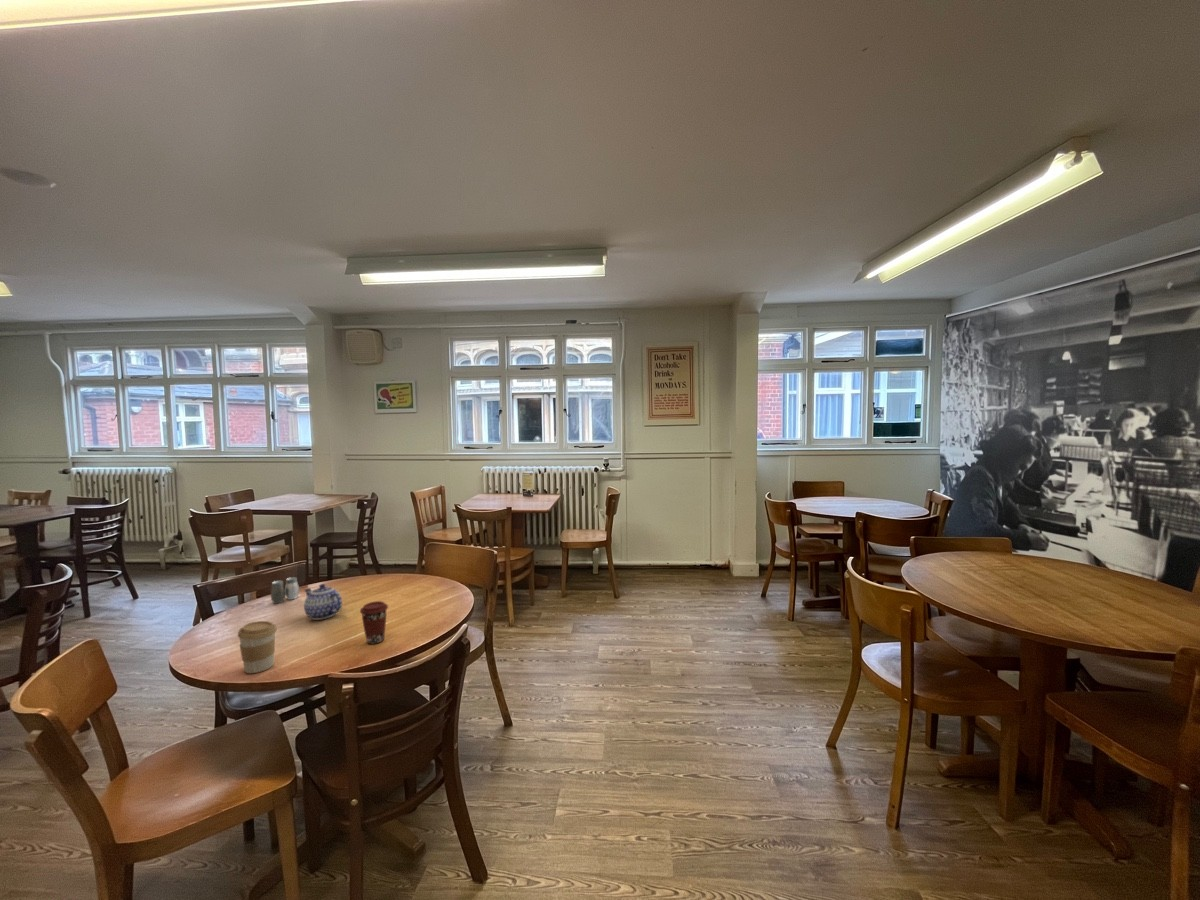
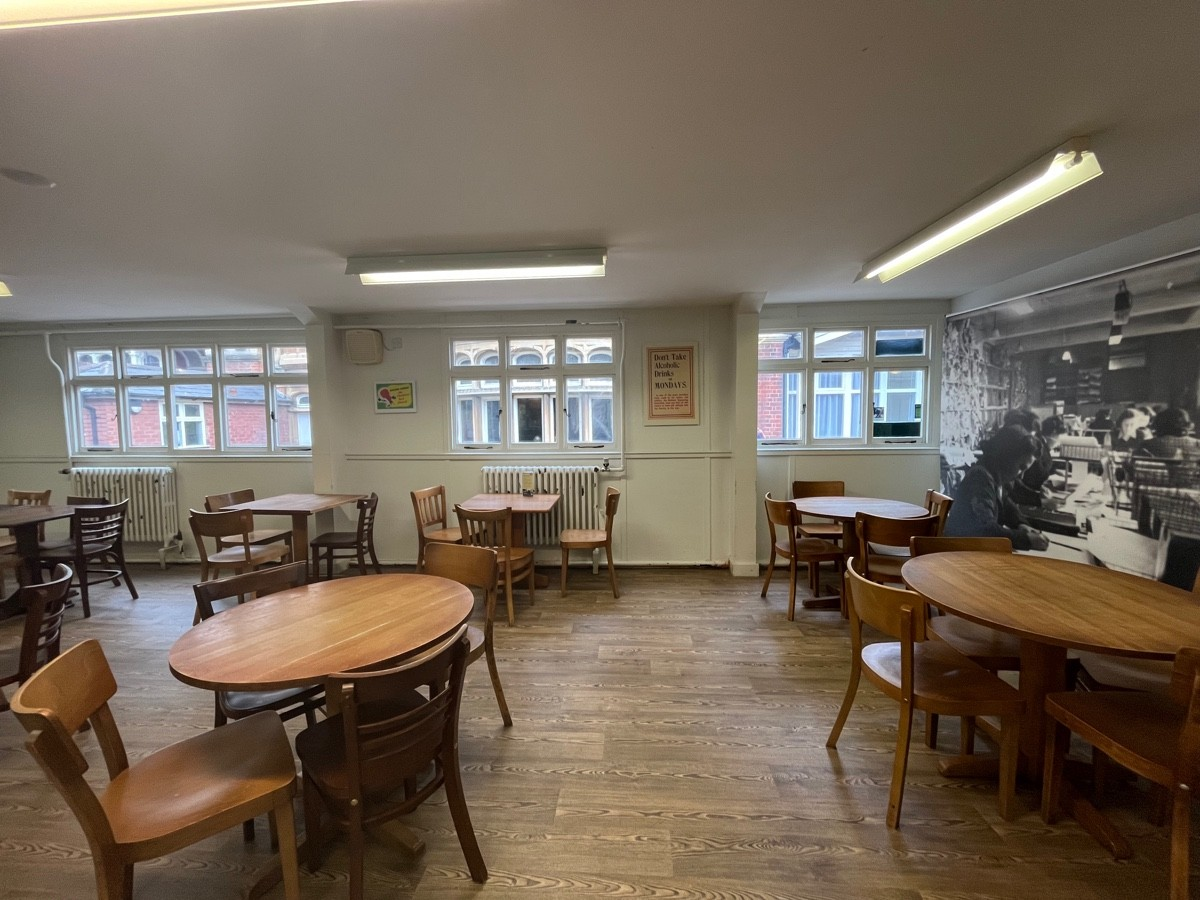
- coffee cup (258, 645)
- coffee cup (374, 622)
- salt and pepper shaker (284, 589)
- teapot (322, 600)
